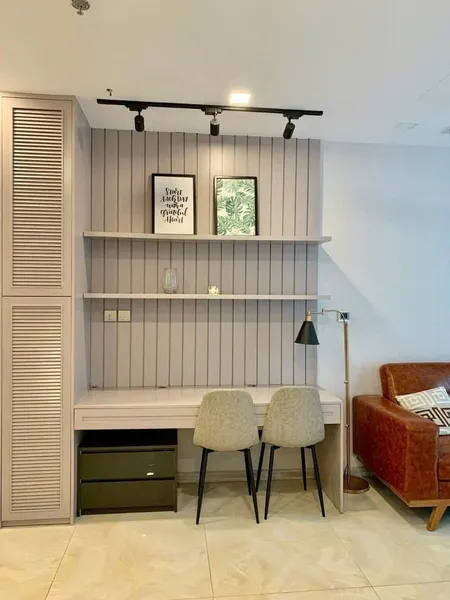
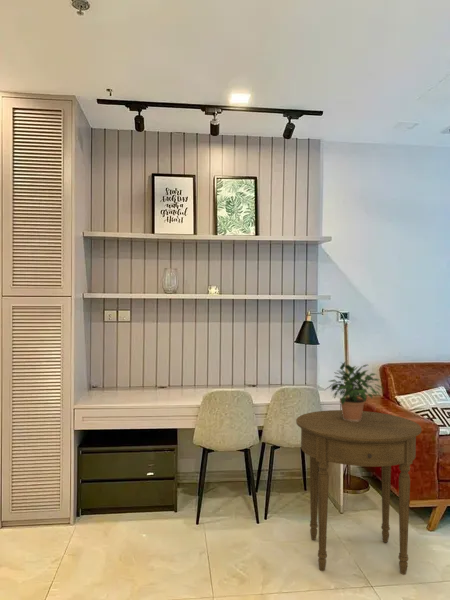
+ side table (356, 465)
+ potted plant (355, 388)
